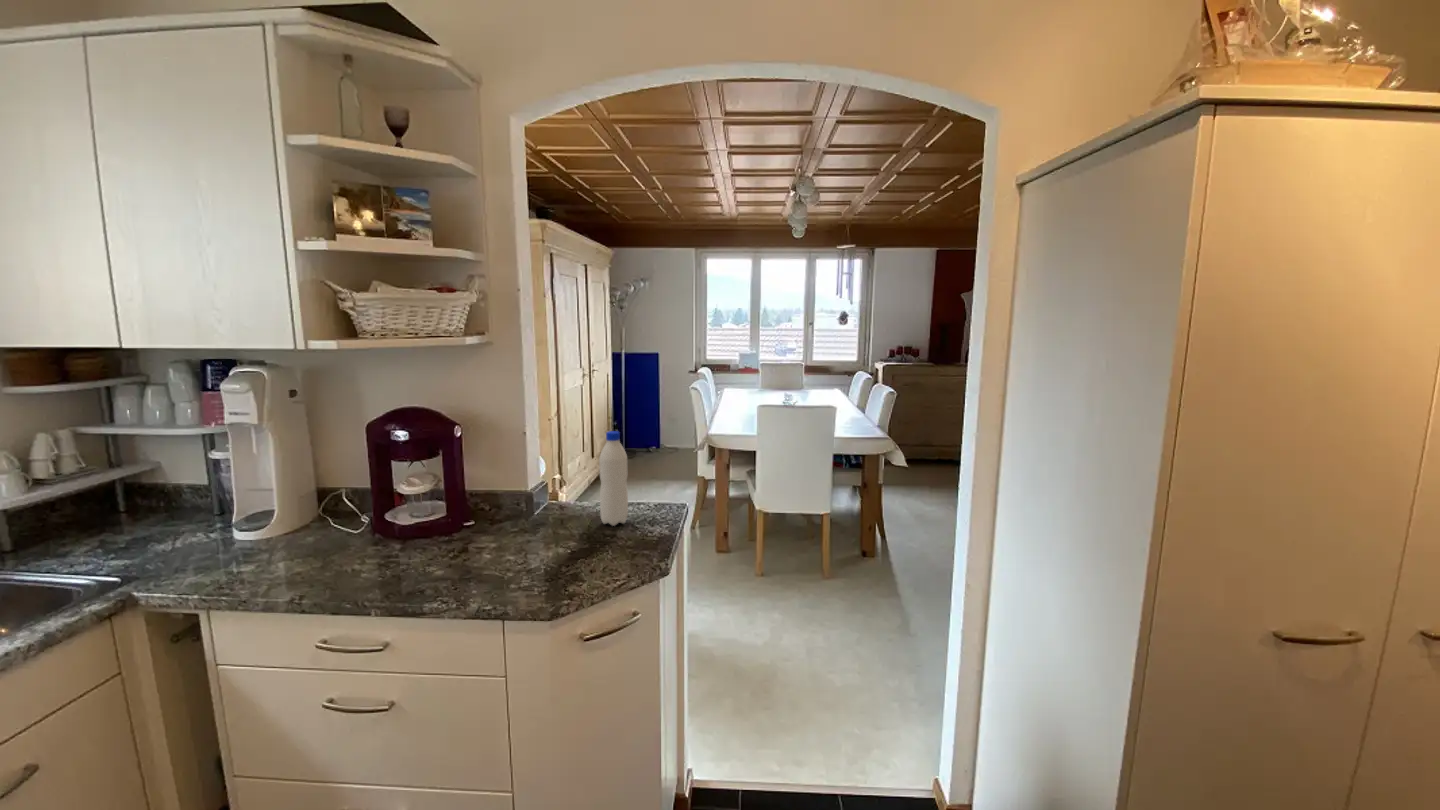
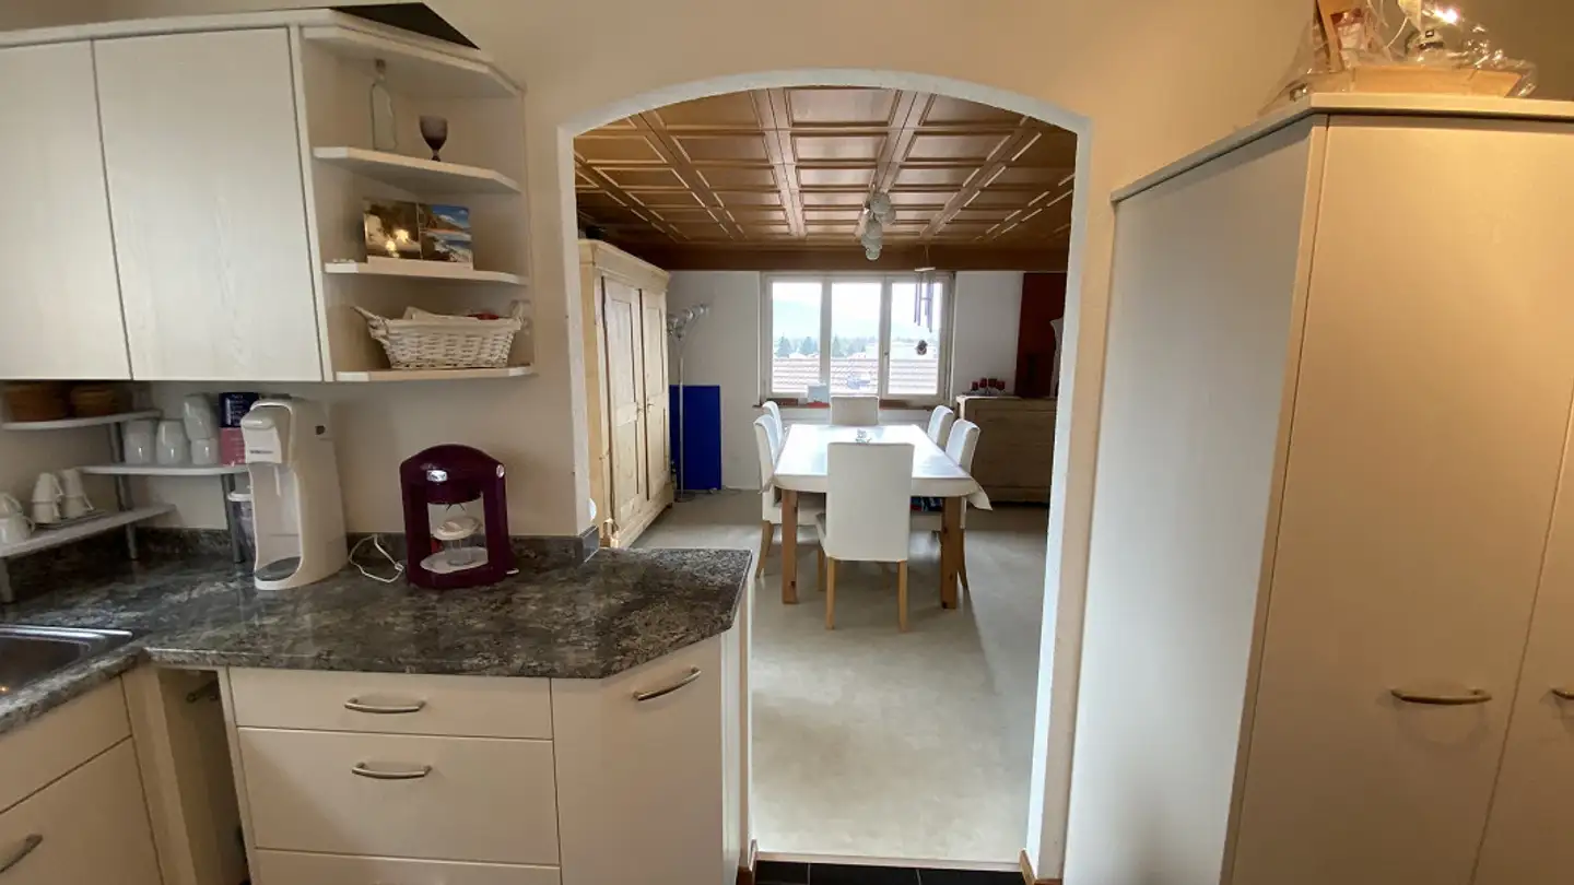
- water bottle (613, 477)
